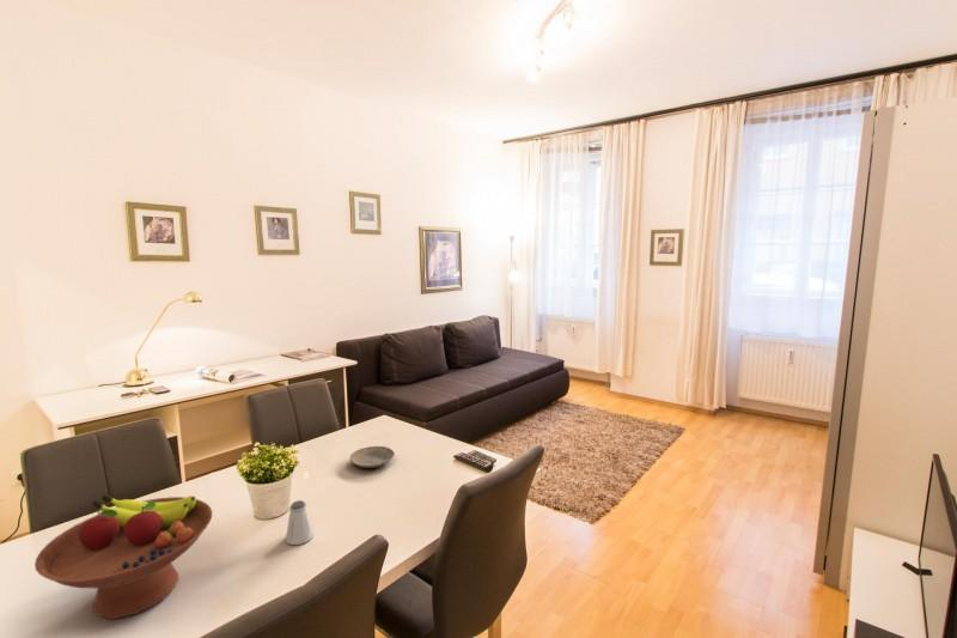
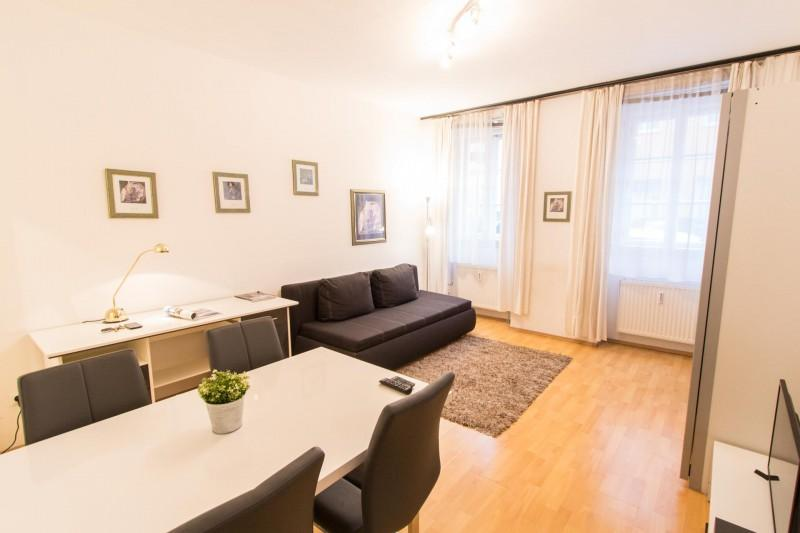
- fruit bowl (133, 551)
- saltshaker (298, 519)
- plate (372, 458)
